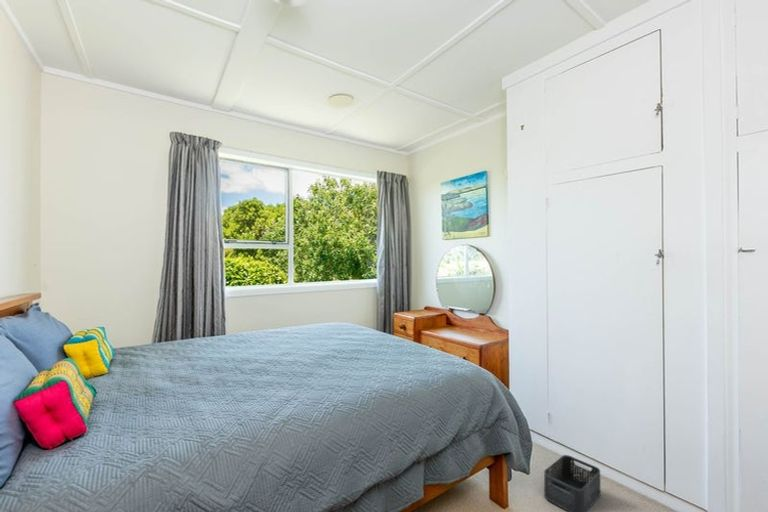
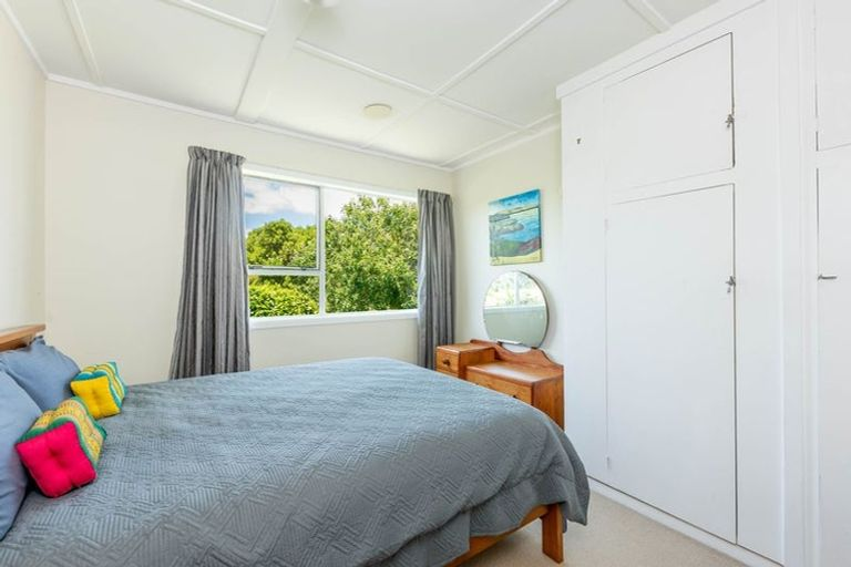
- storage bin (572, 483)
